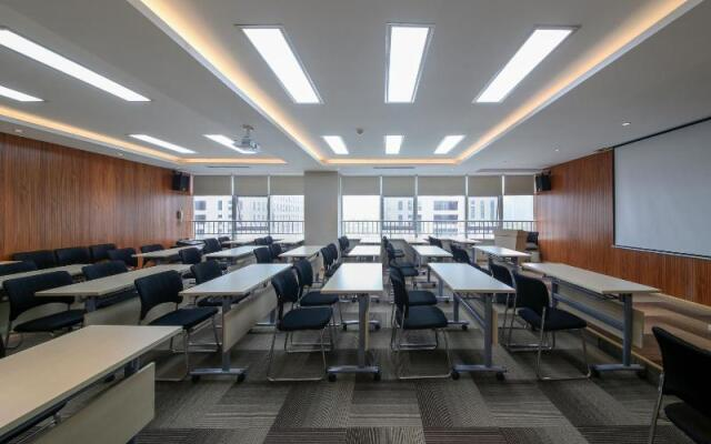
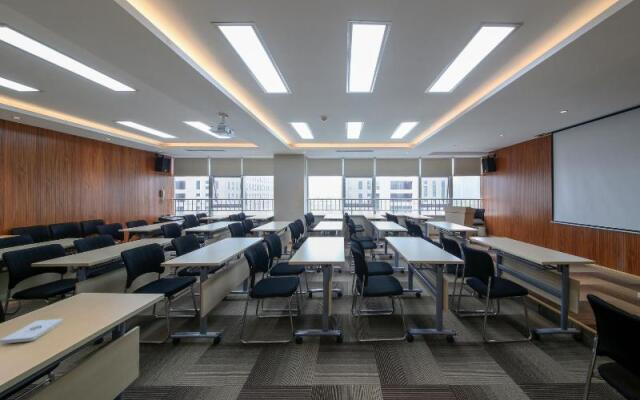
+ notepad (34, 330)
